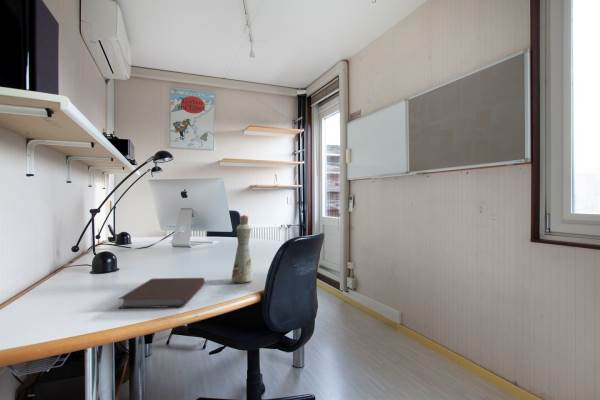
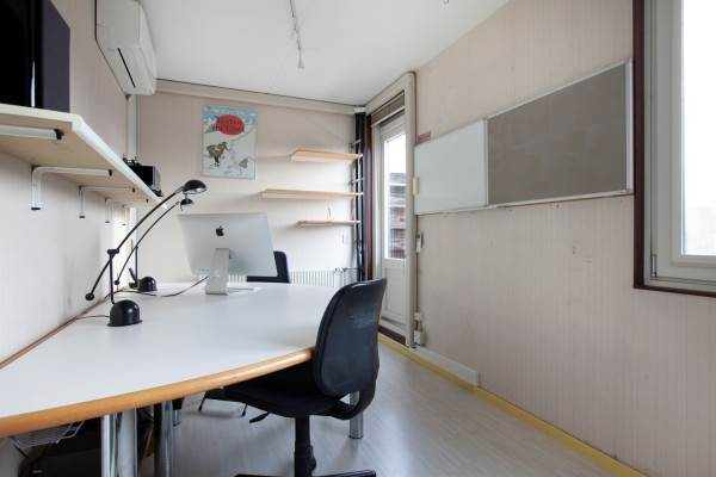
- notebook (166, 291)
- bottle (242, 247)
